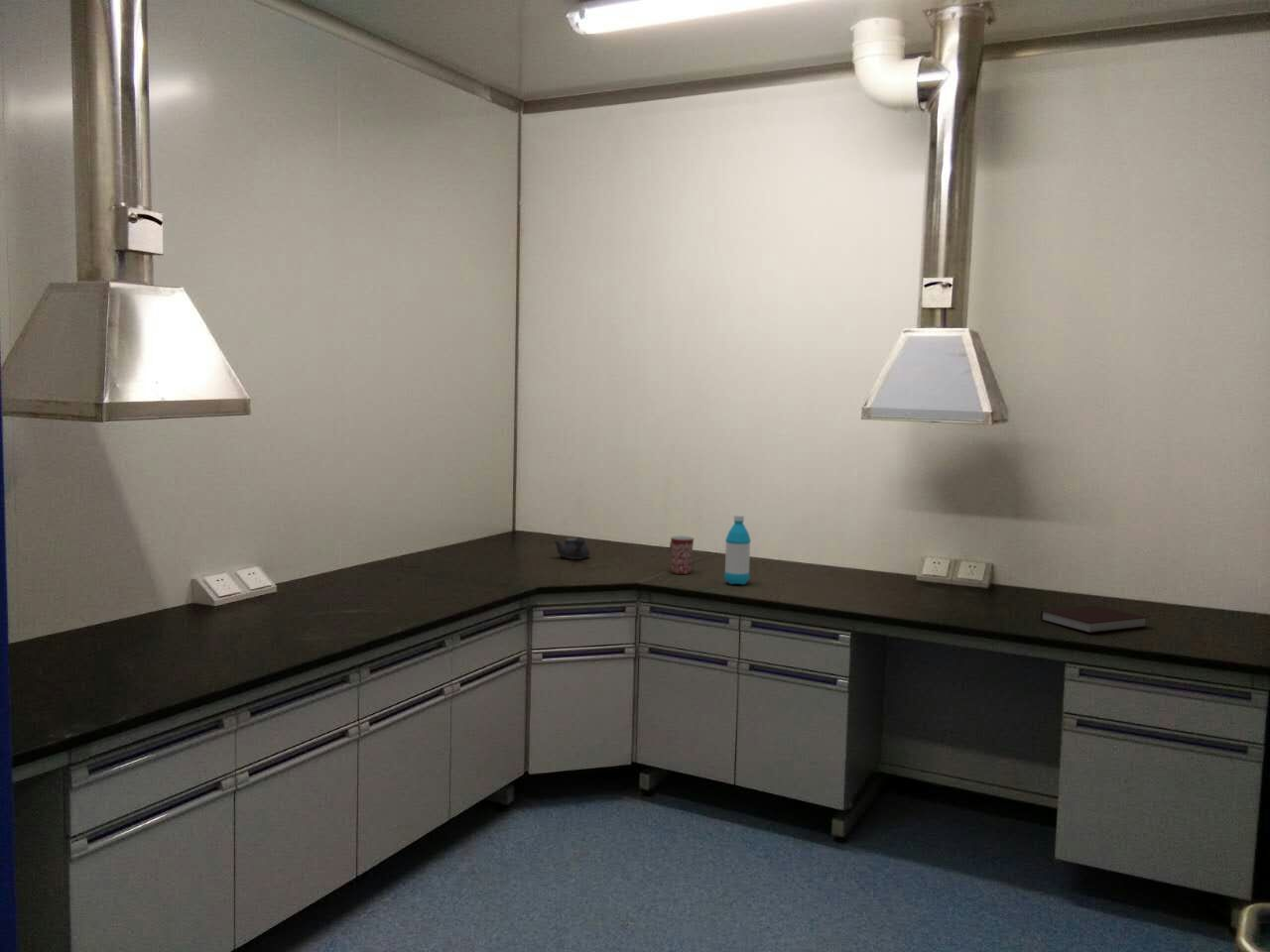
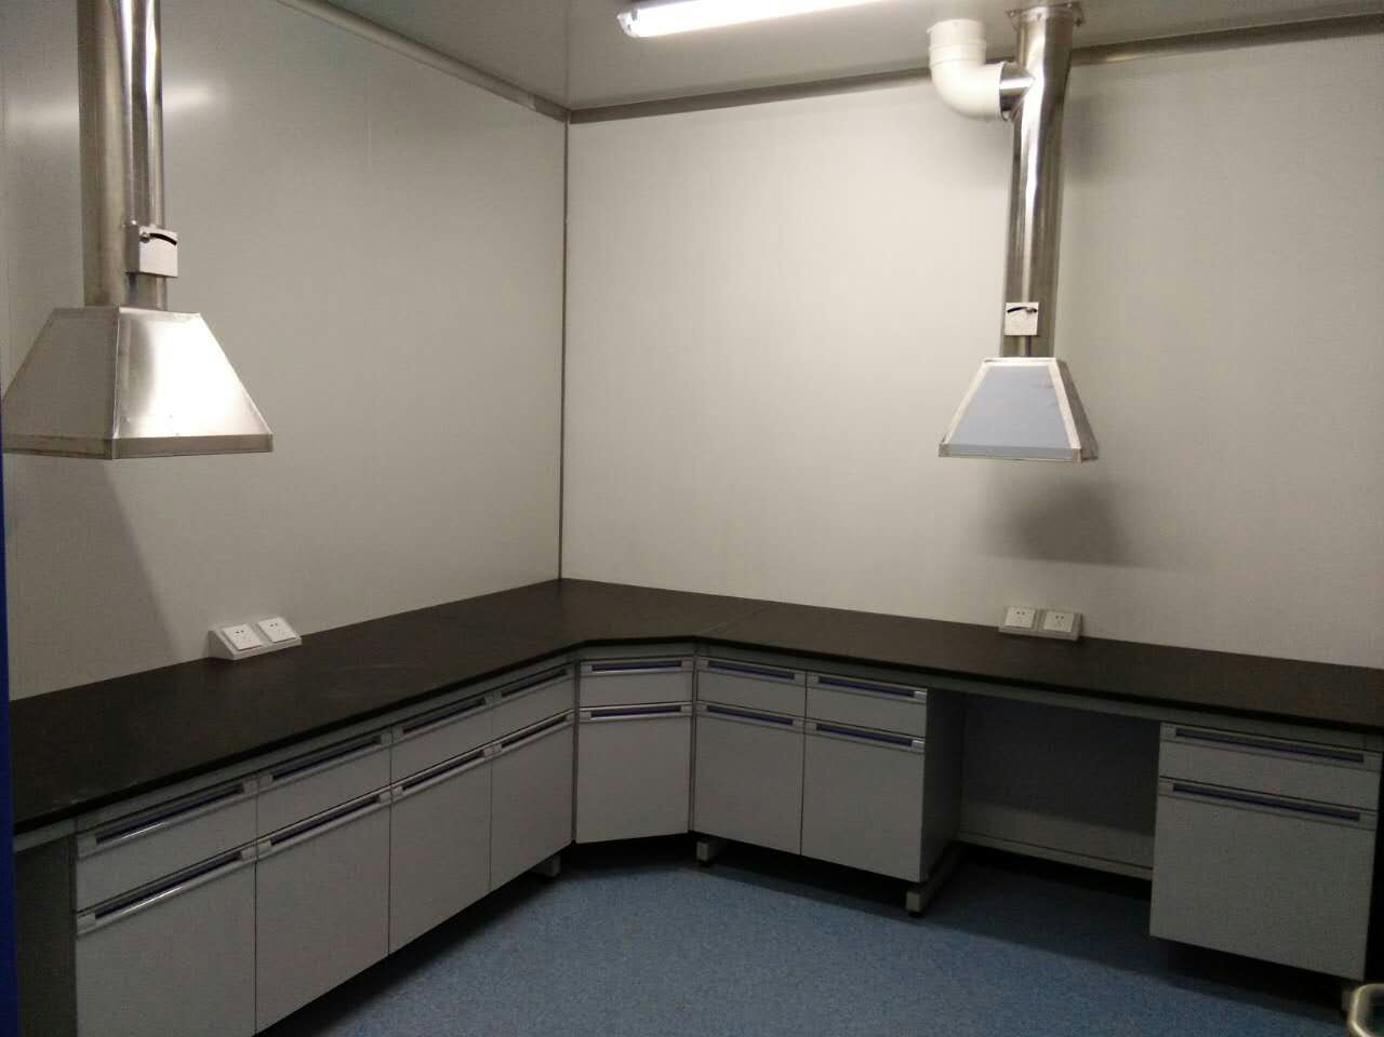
- notebook (1092, 618)
- water bottle (737, 549)
- mug (680, 553)
- teapot (573, 546)
